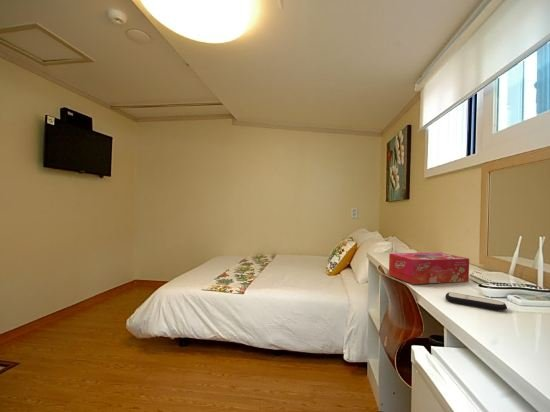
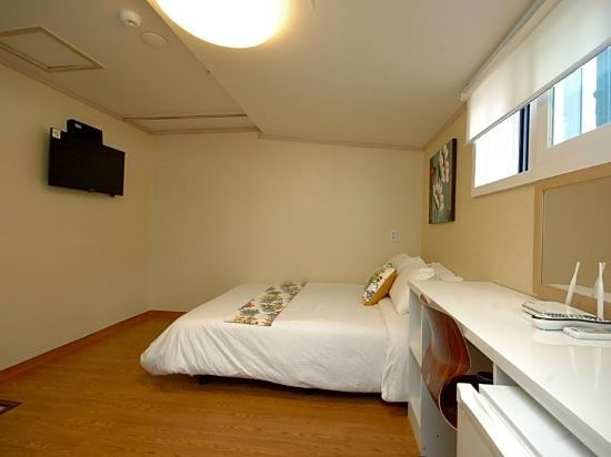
- tissue box (427, 267)
- remote control (474, 301)
